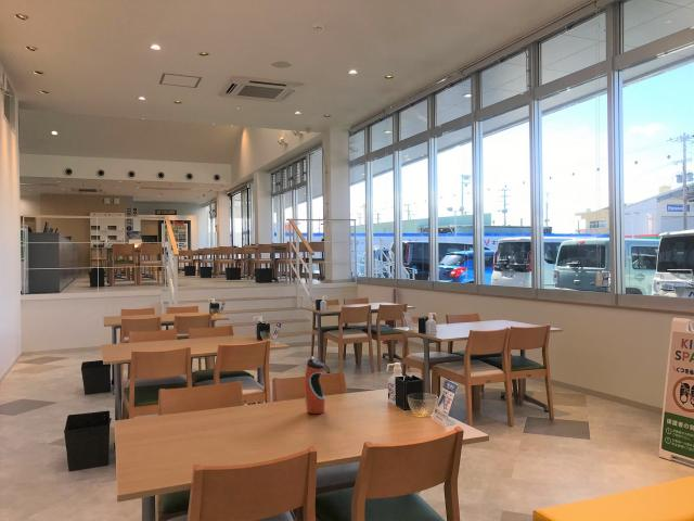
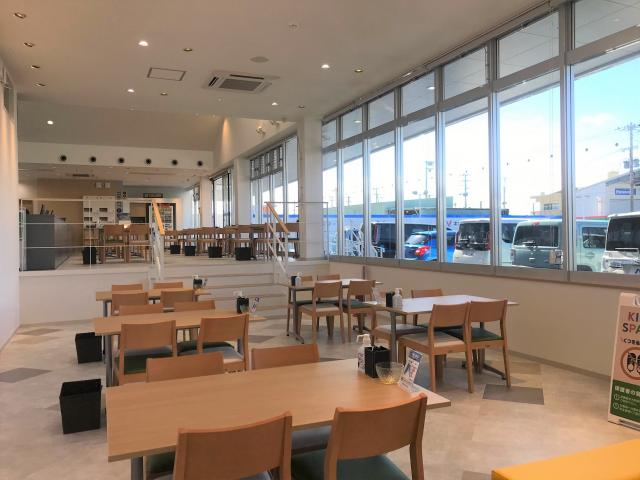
- water bottle (314, 384)
